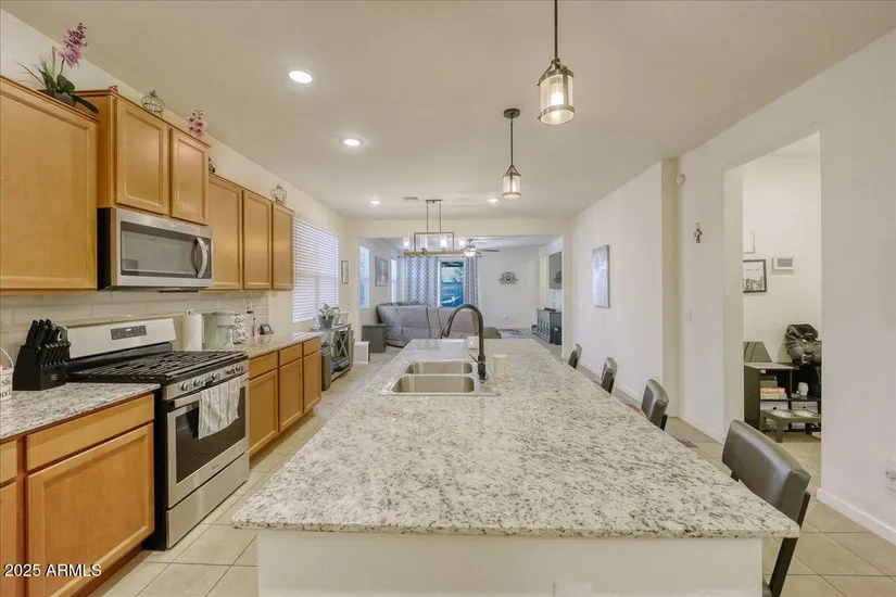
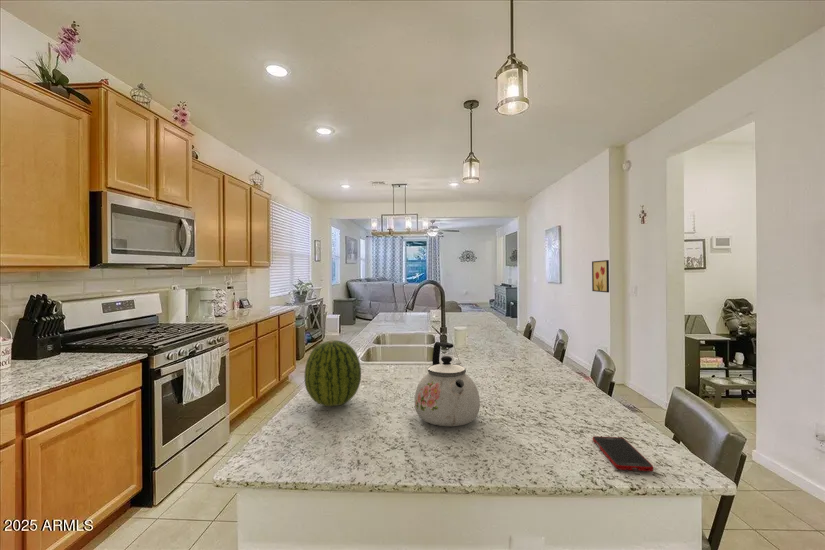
+ wall art (600, 276)
+ cell phone (620, 452)
+ kettle (447, 380)
+ fruit (333, 372)
